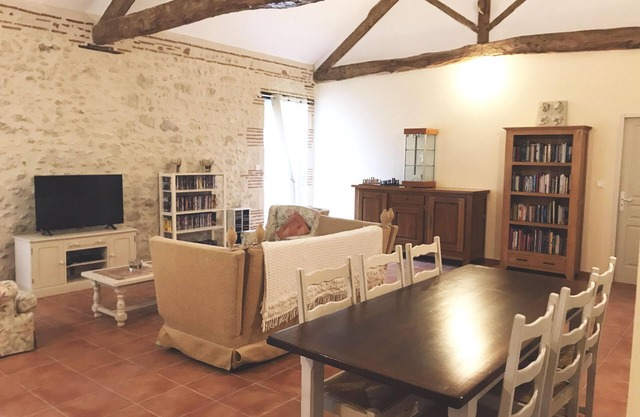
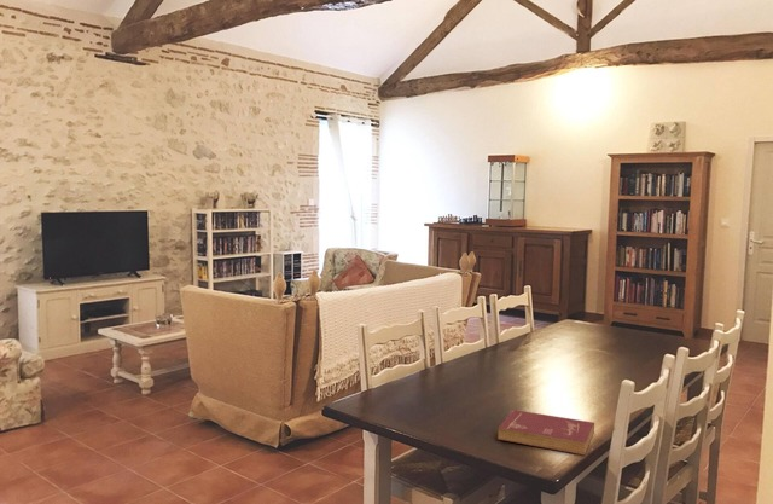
+ book (546, 430)
